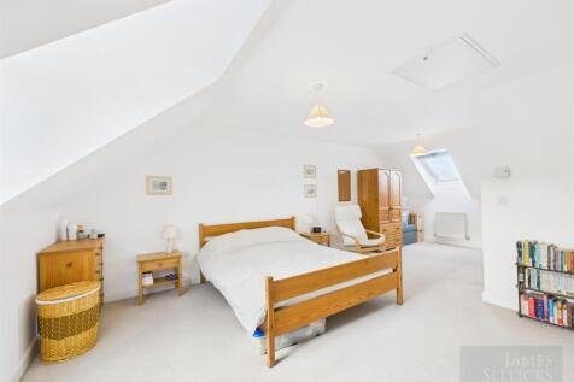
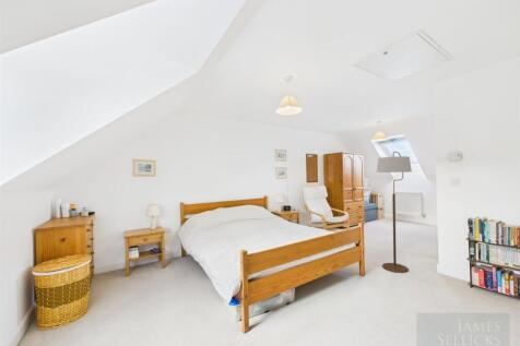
+ floor lamp (394, 208)
